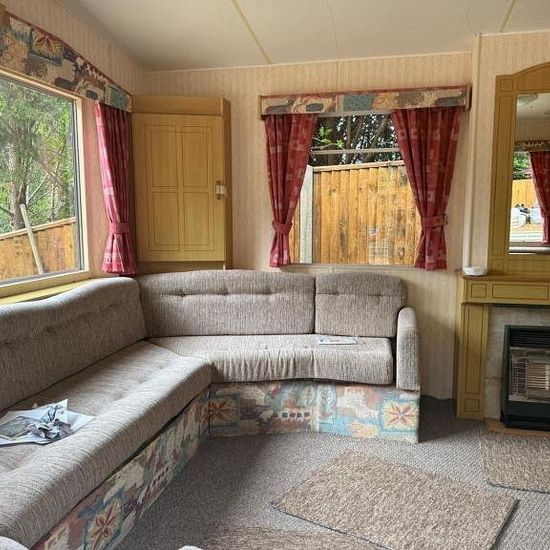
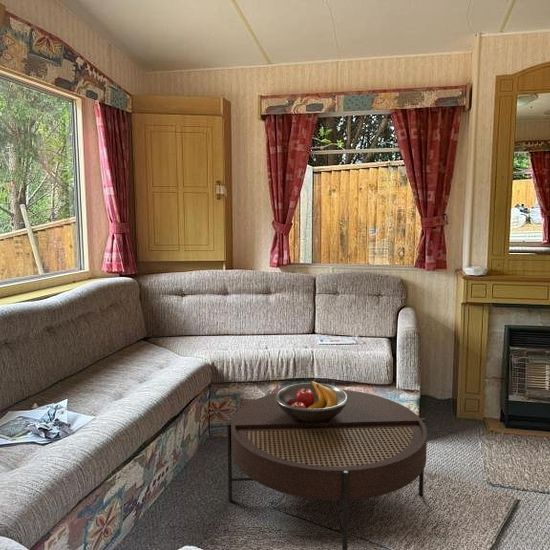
+ fruit bowl (311, 402)
+ coffee table (326, 459)
